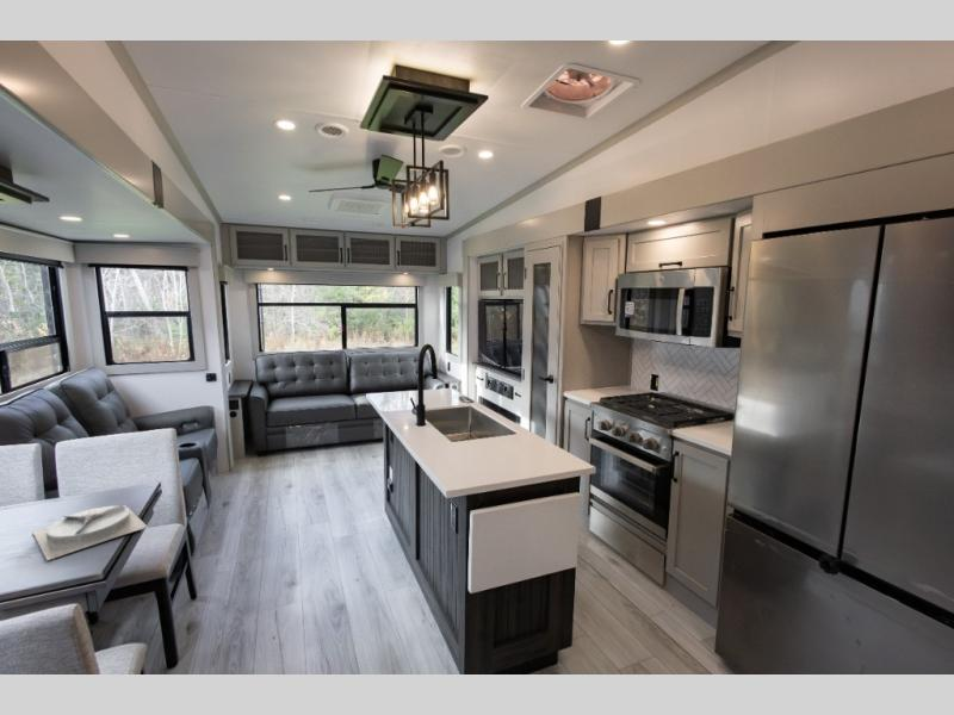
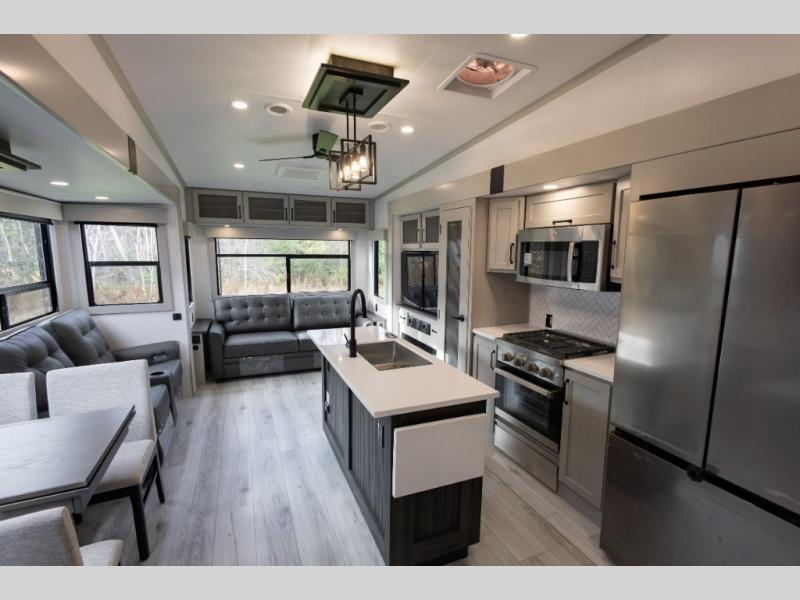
- plate (89, 522)
